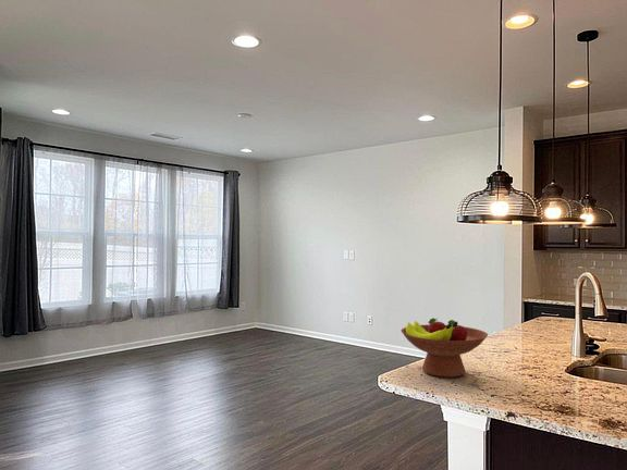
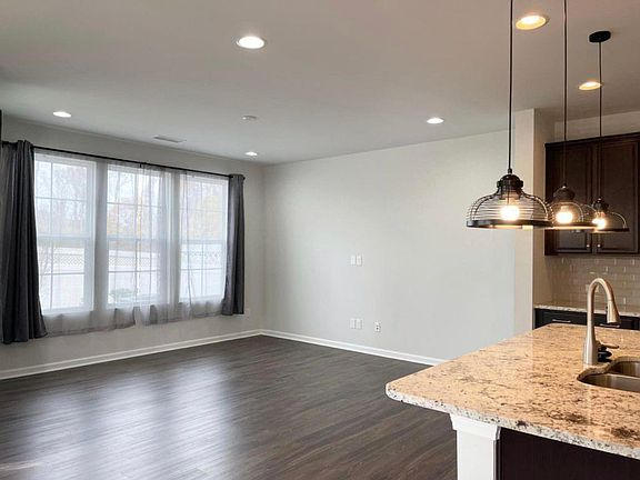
- fruit bowl (443, 344)
